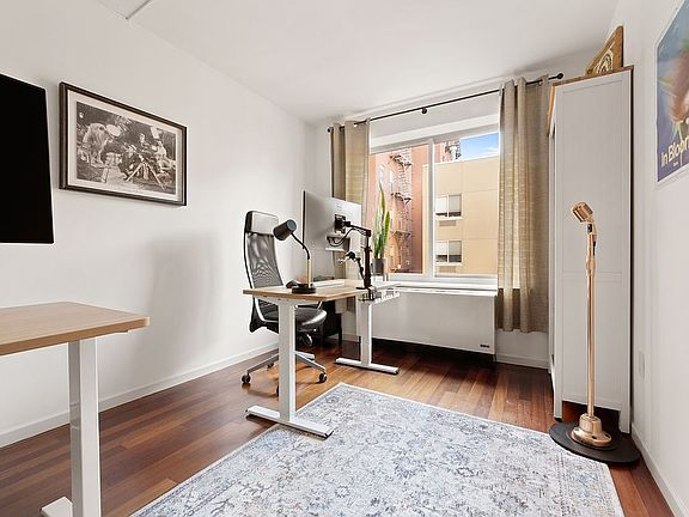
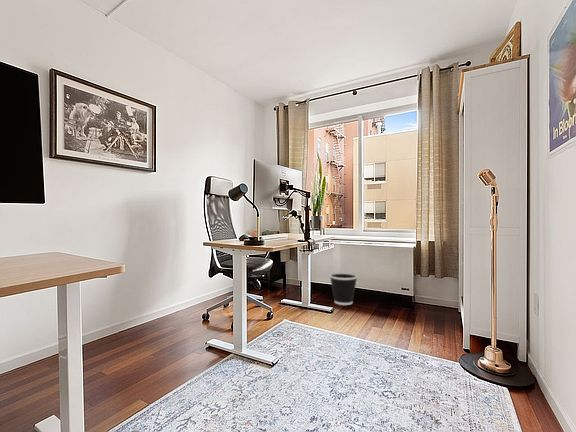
+ wastebasket (343, 288)
